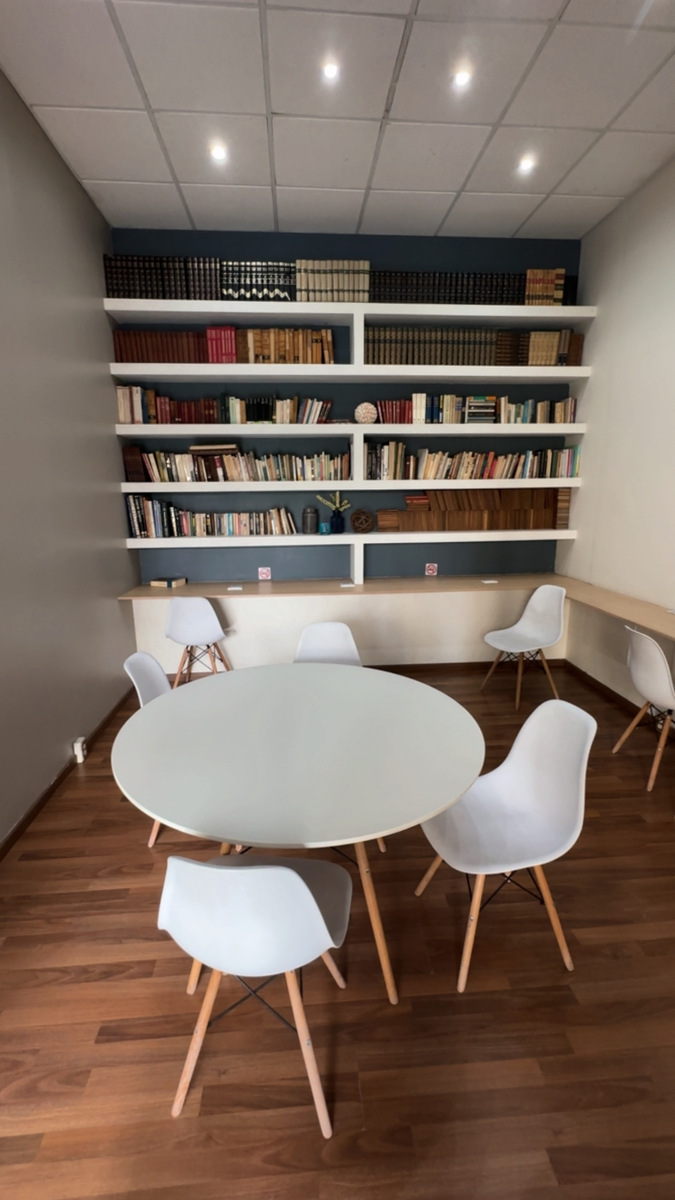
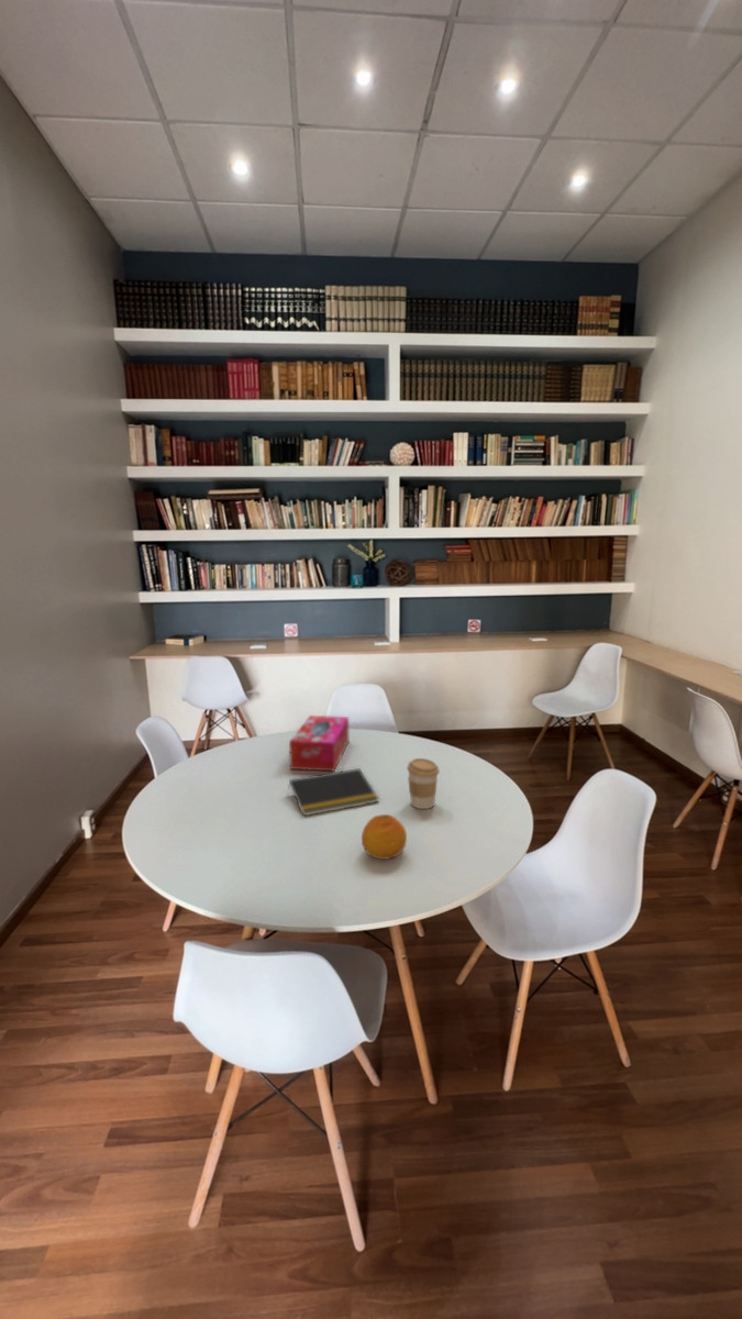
+ tissue box (321, 741)
+ coffee cup (422, 783)
+ notepad (333, 790)
+ fruit (384, 834)
